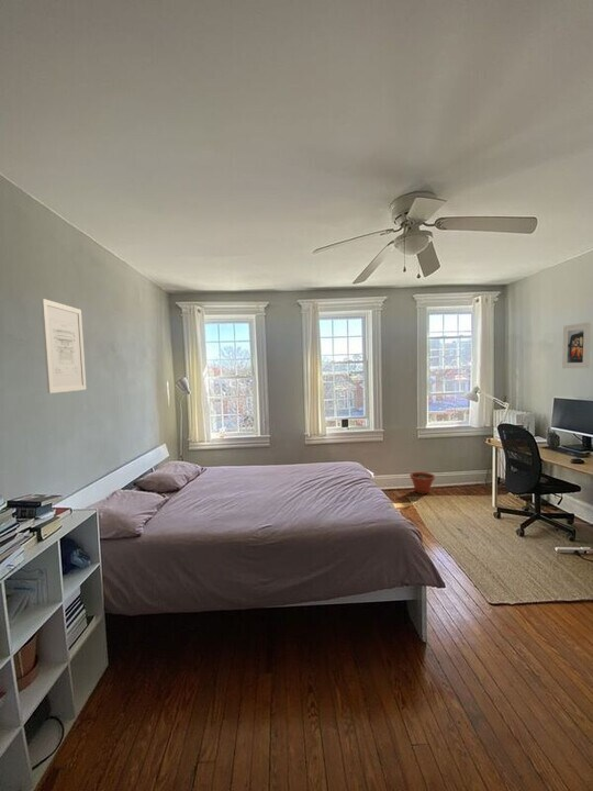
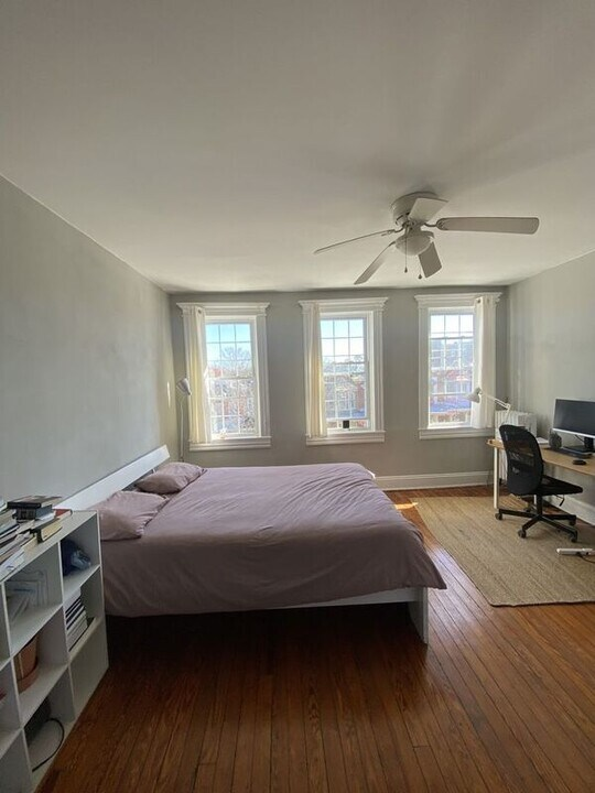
- plant pot (422, 483)
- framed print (575, 346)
- wall art (65, 348)
